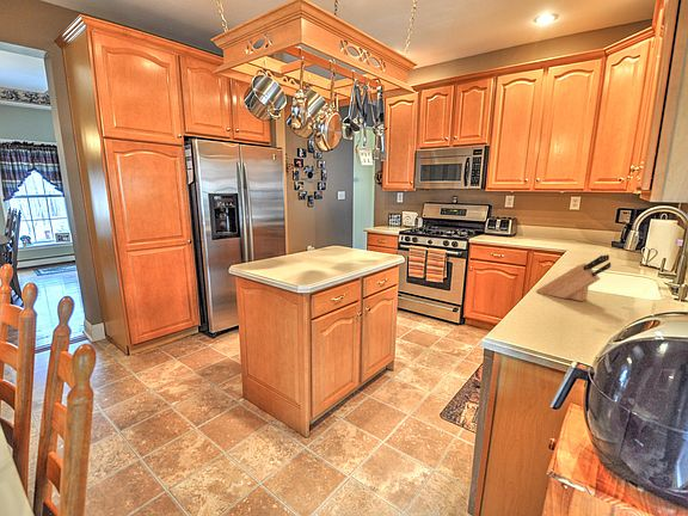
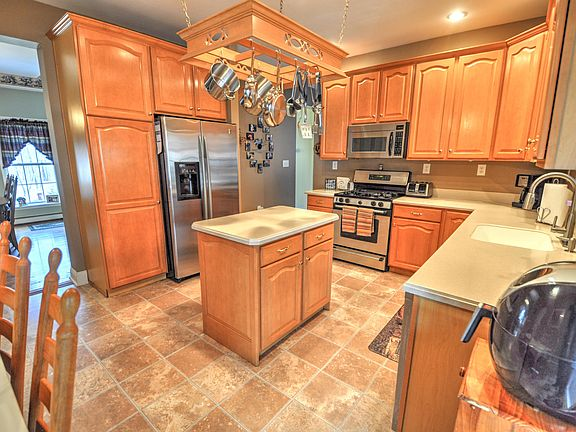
- knife block (572, 274)
